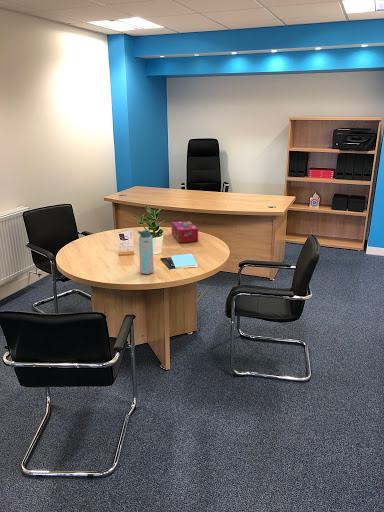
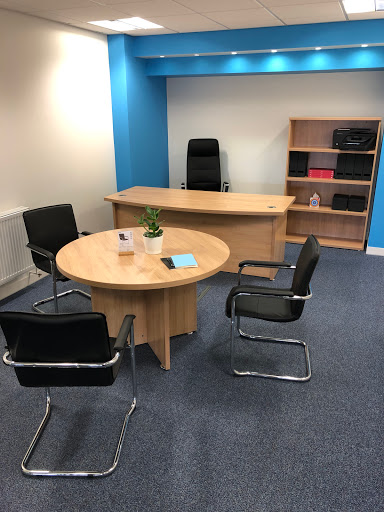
- tissue box (184, 231)
- water bottle (145, 251)
